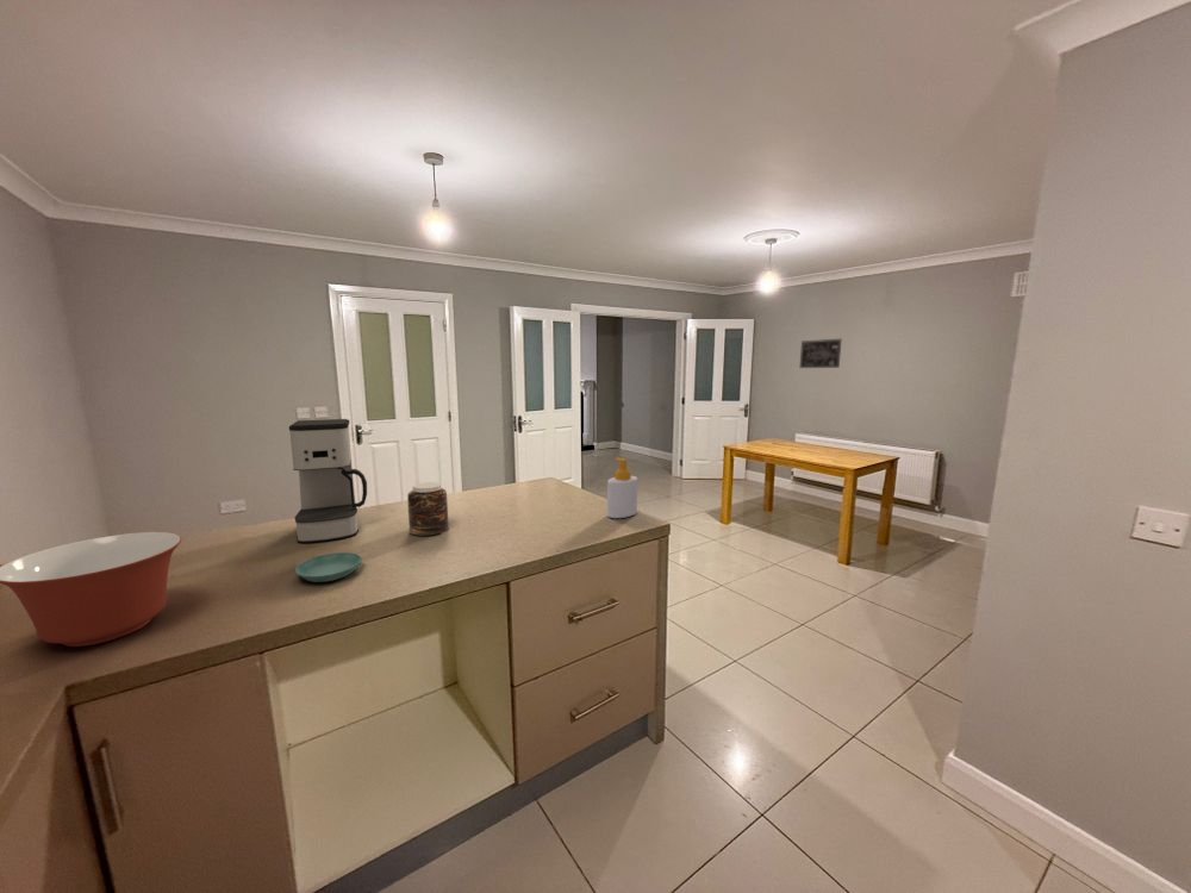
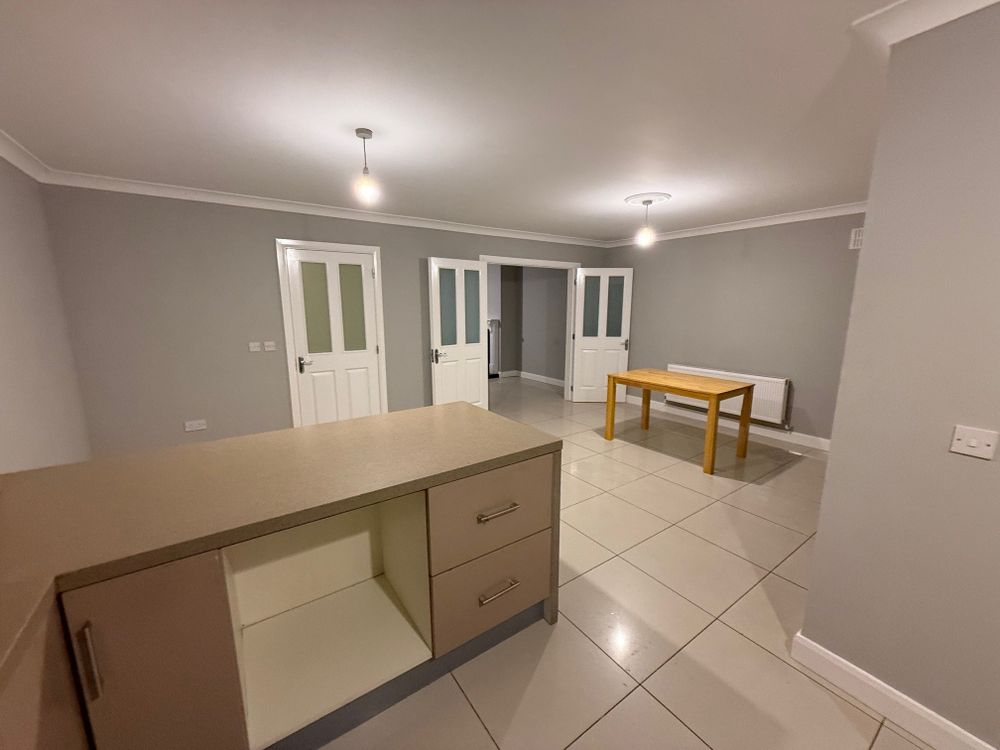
- mixing bowl (101, 591)
- coffee maker (330, 476)
- jar (428, 507)
- soap bottle (622, 487)
- saucer (330, 568)
- wall art (819, 354)
